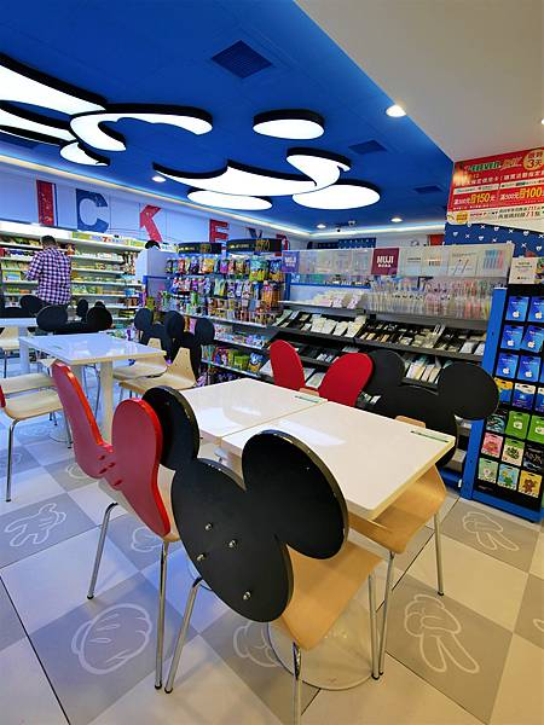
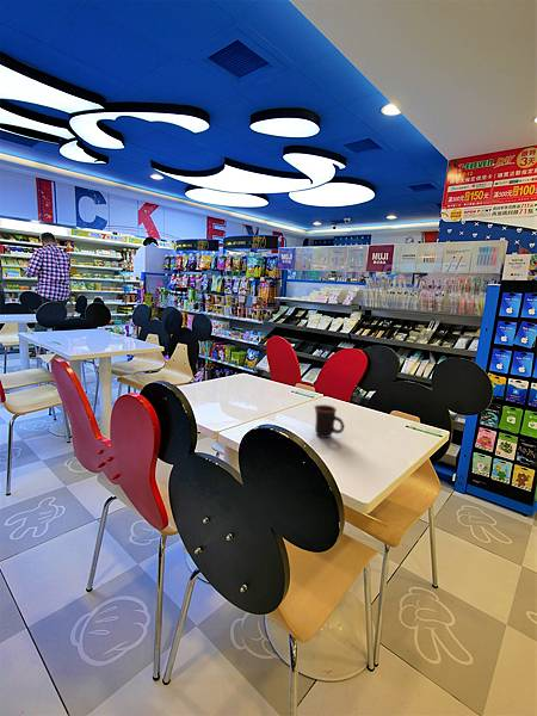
+ mug (328, 422)
